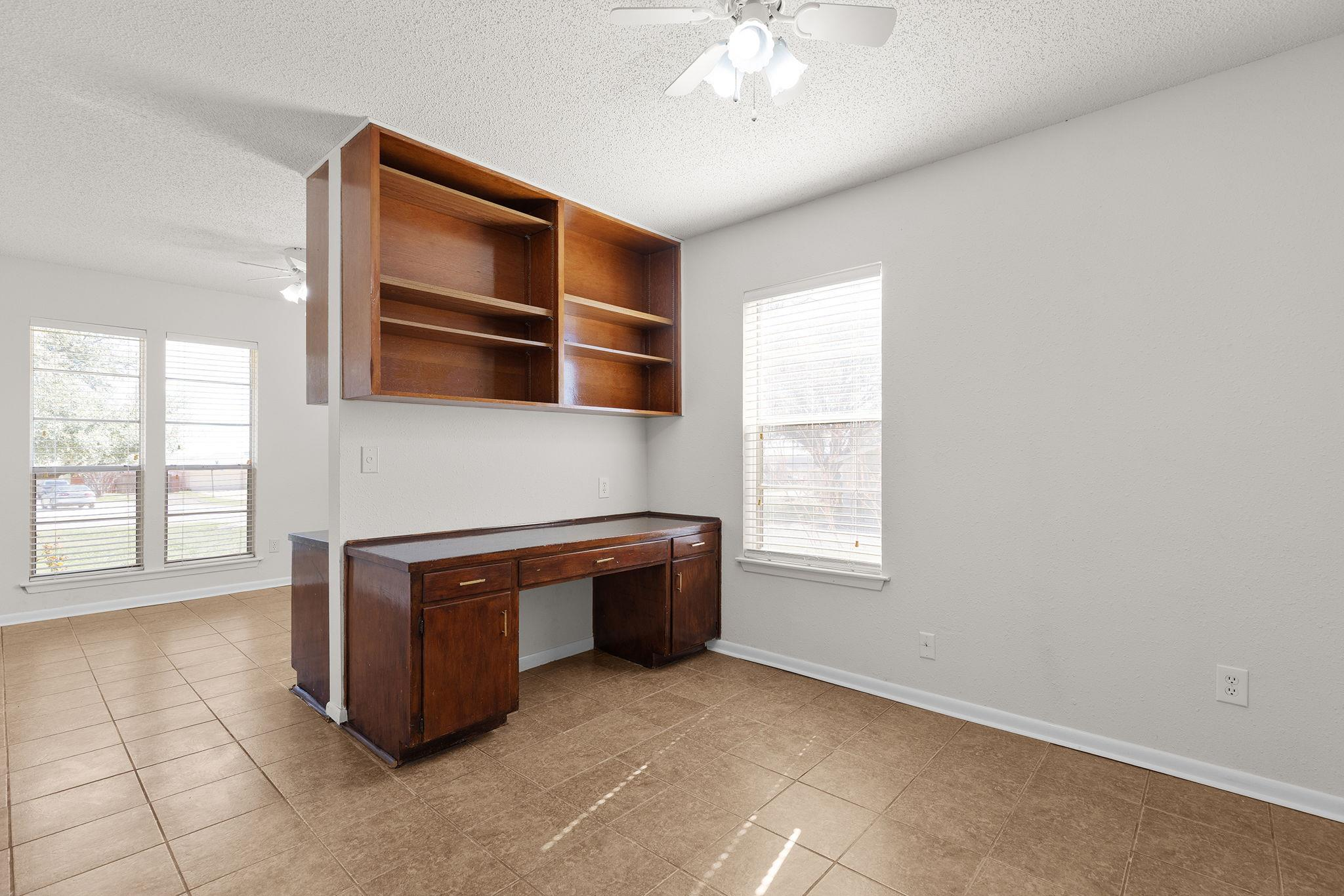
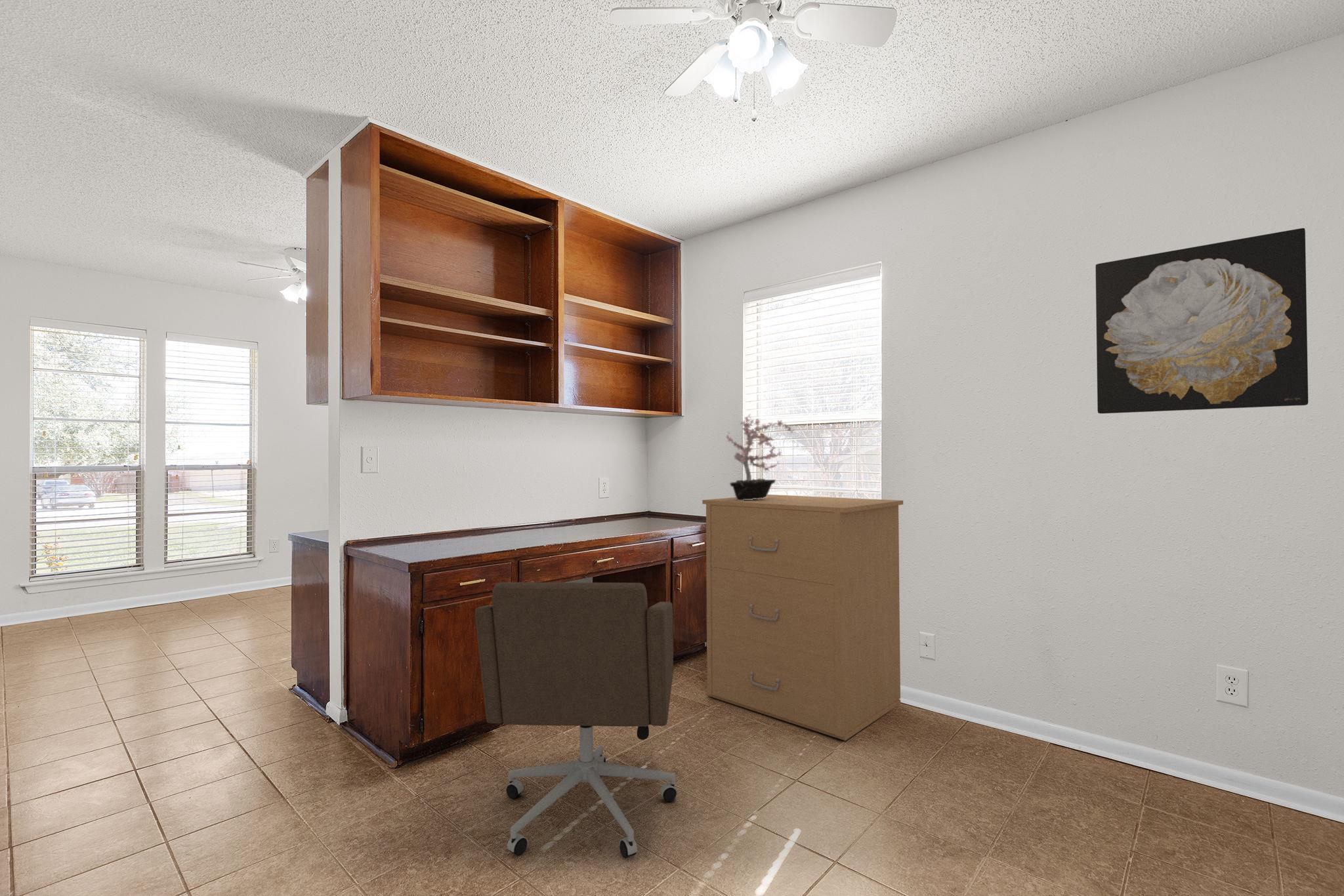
+ filing cabinet (801, 600)
+ potted plant (761, 456)
+ office chair (586, 688)
+ wall art (1192, 329)
